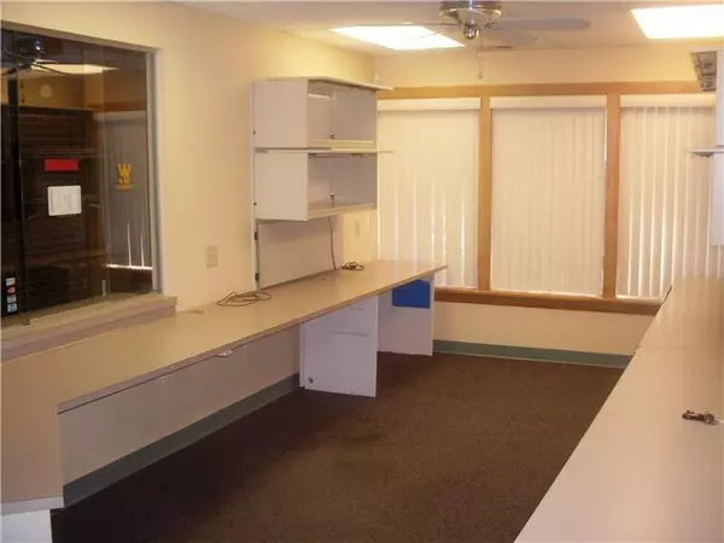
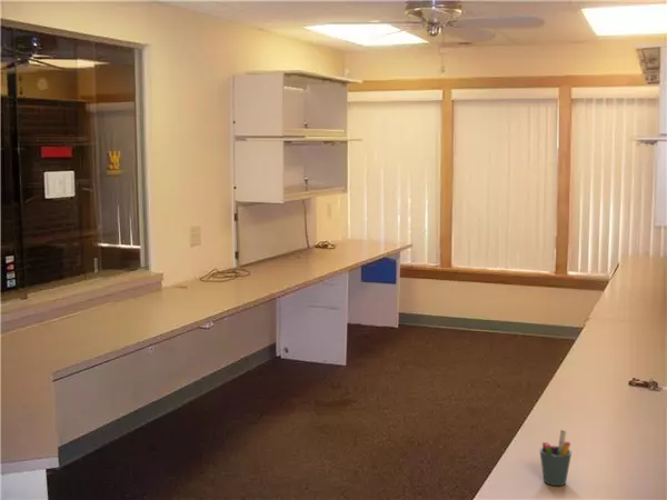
+ pen holder (556, 458)
